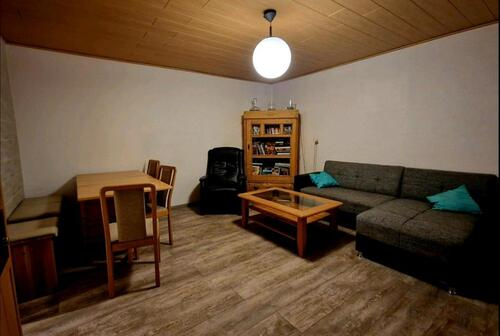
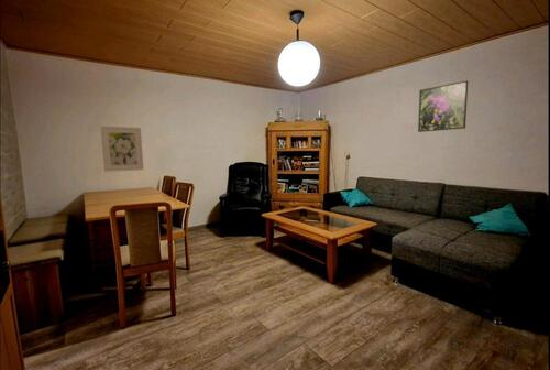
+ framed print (122, 149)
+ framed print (441, 108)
